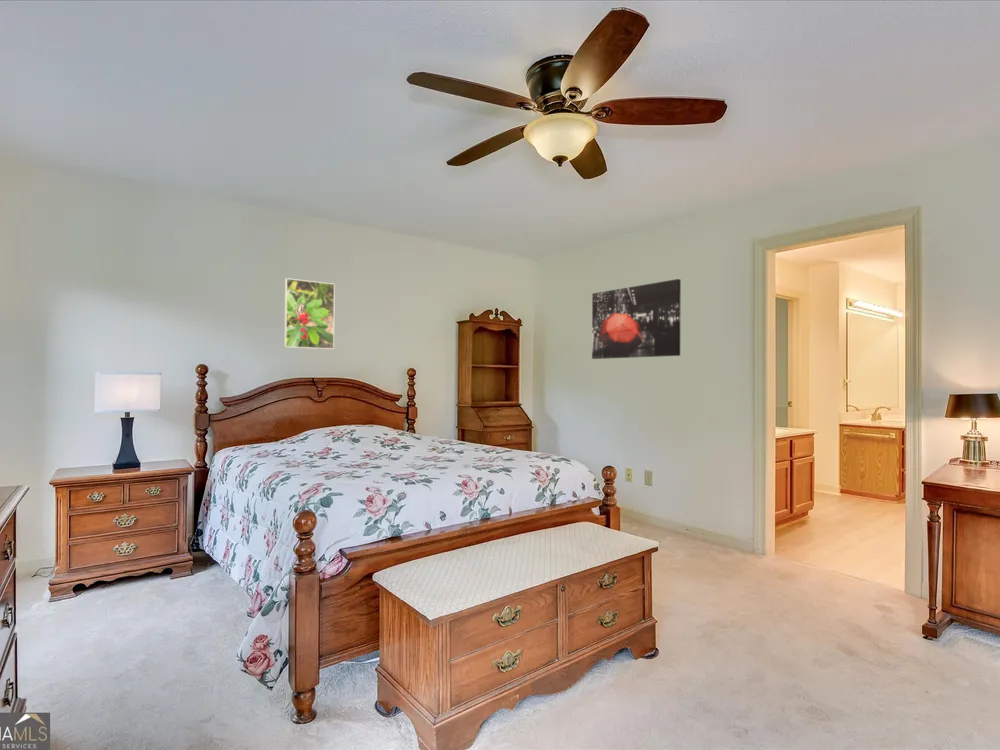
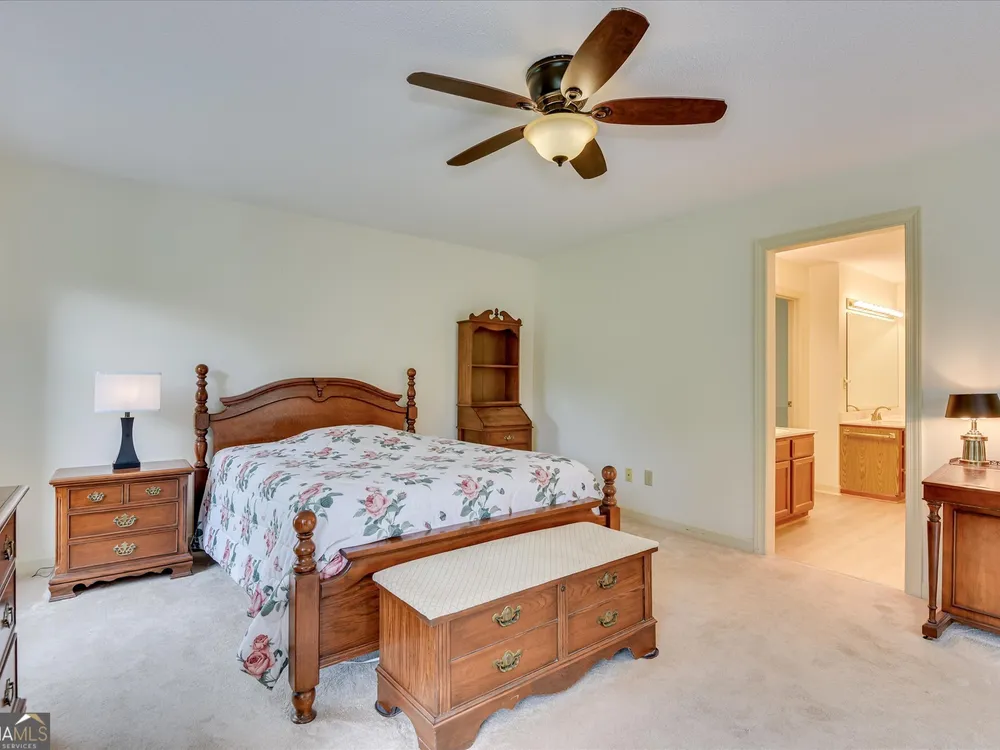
- wall art (632, 322)
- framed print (310, 314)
